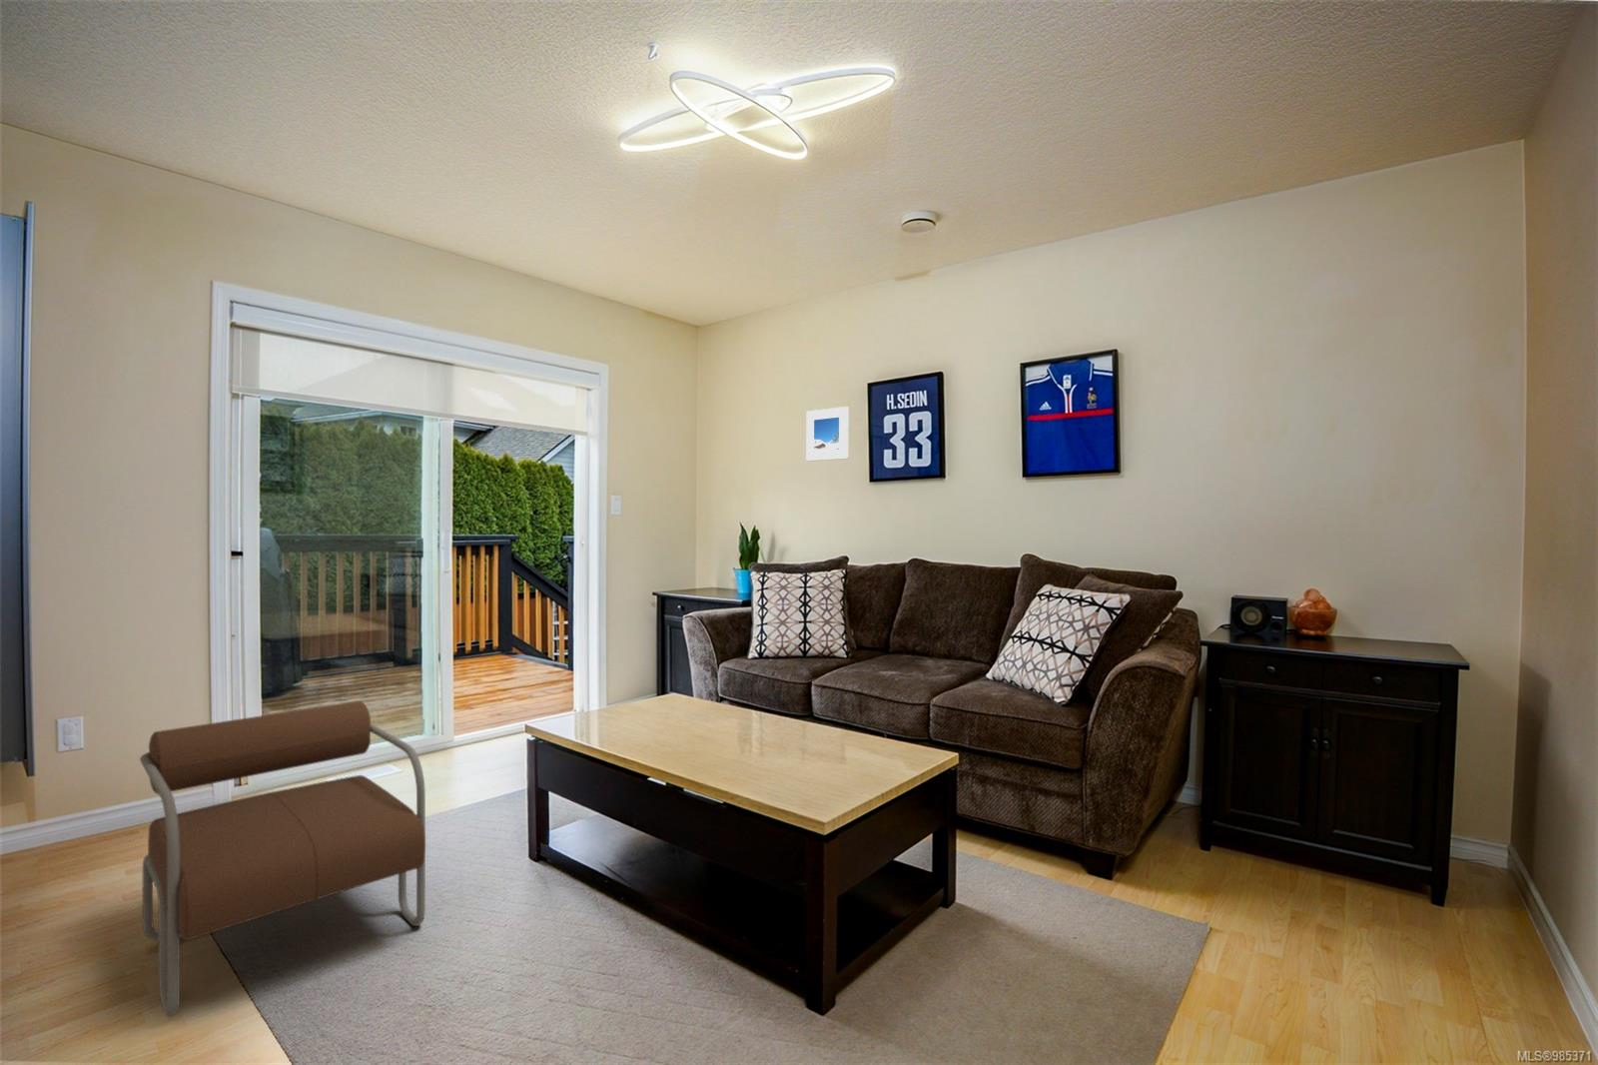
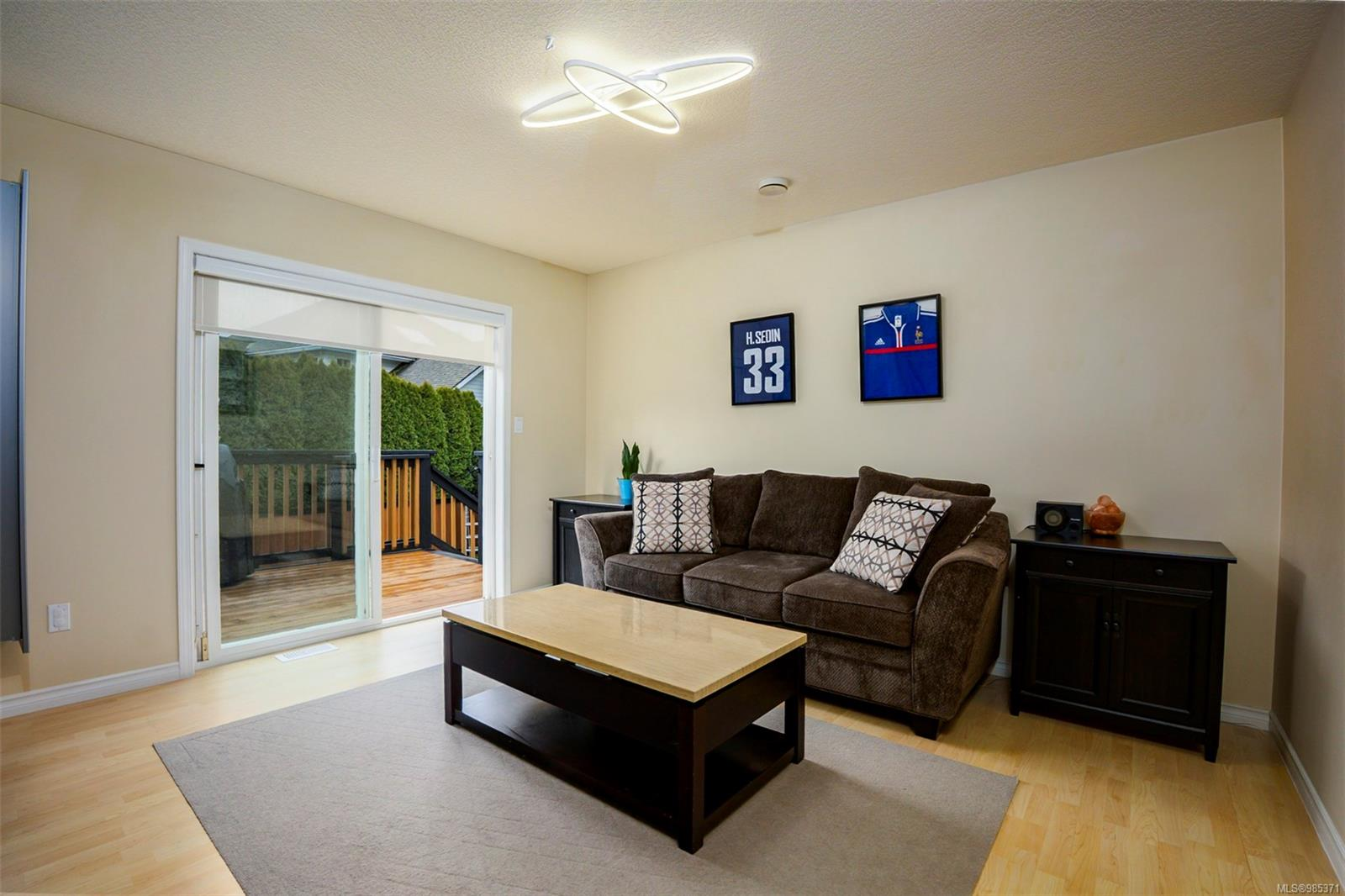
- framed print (827, 434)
- armchair (285, 831)
